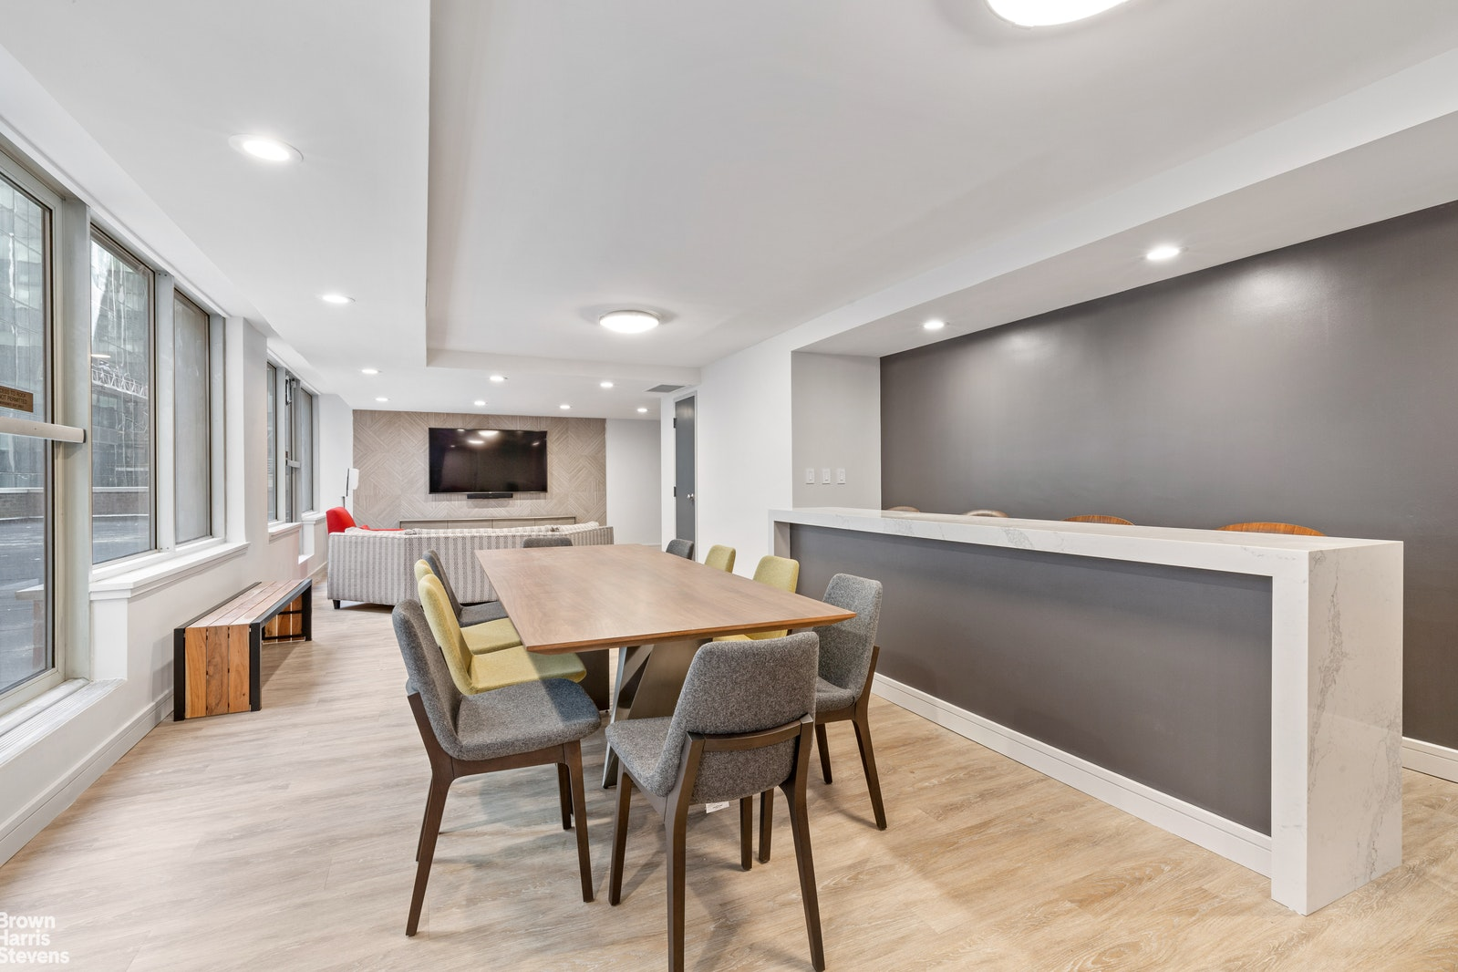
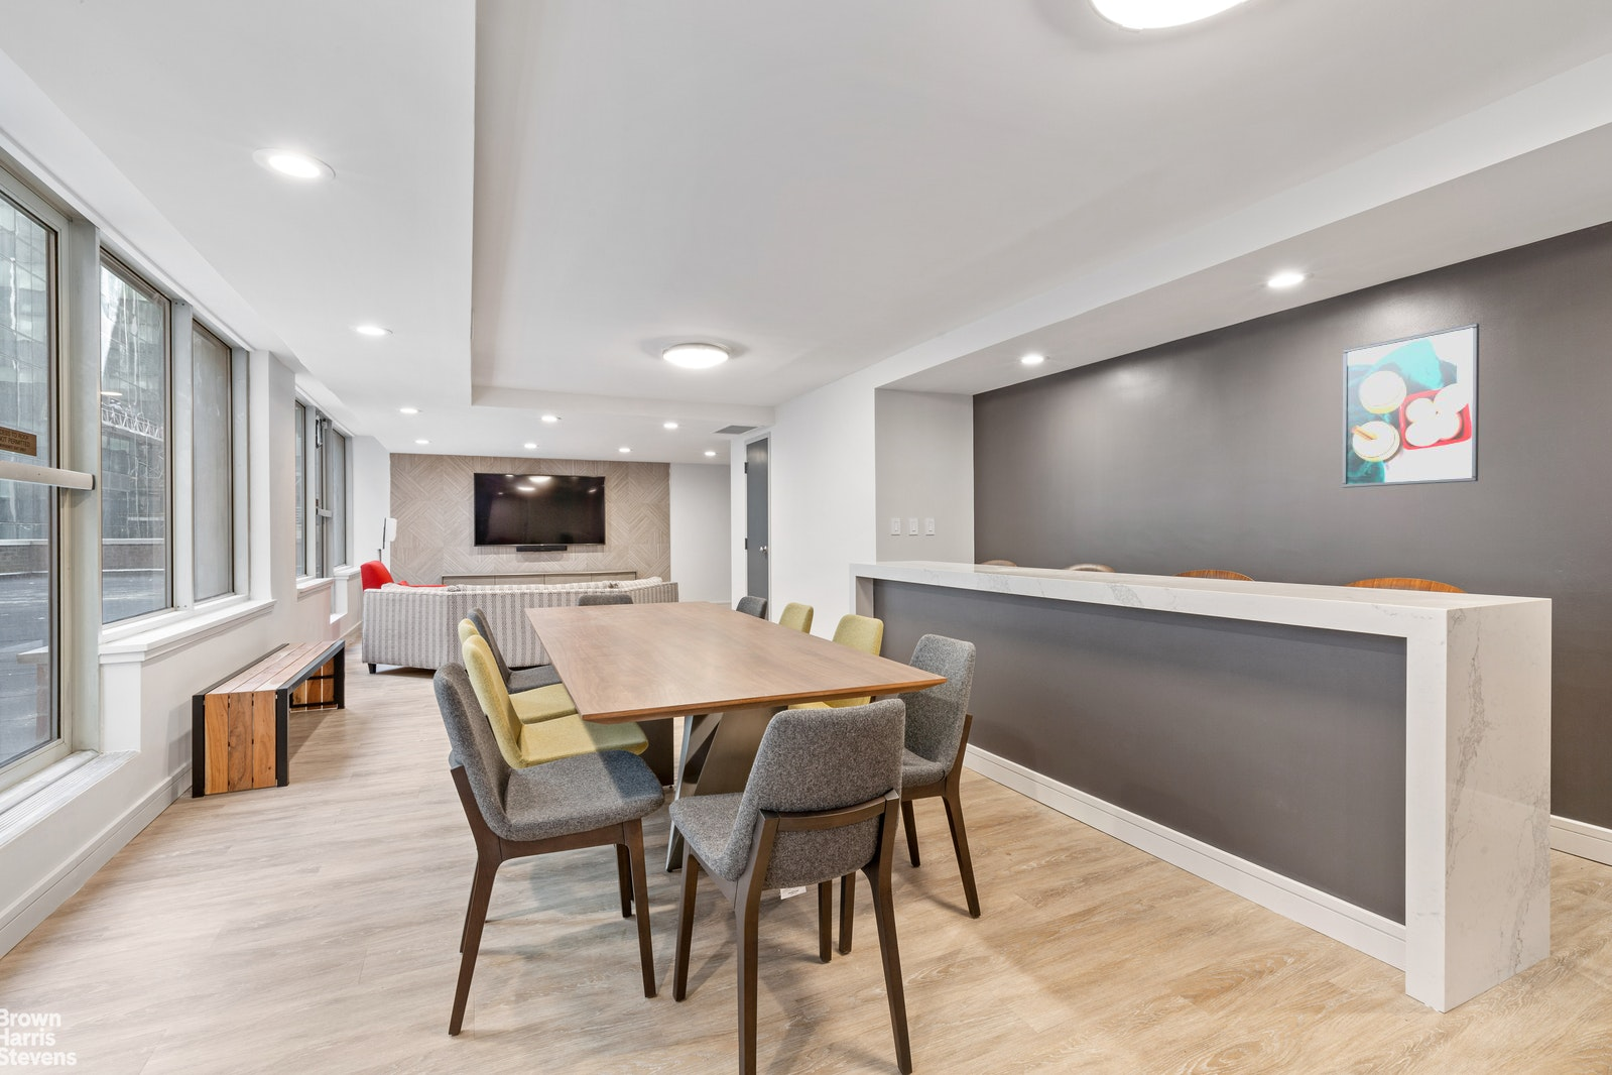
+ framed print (1406, 410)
